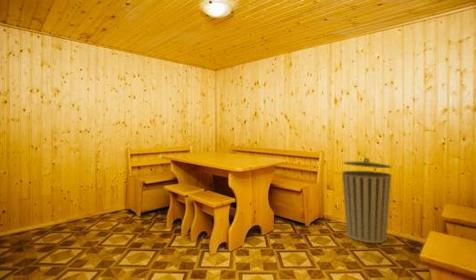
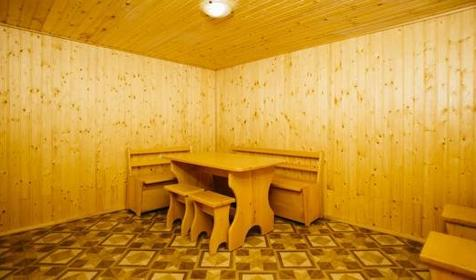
- trash can (366, 196)
